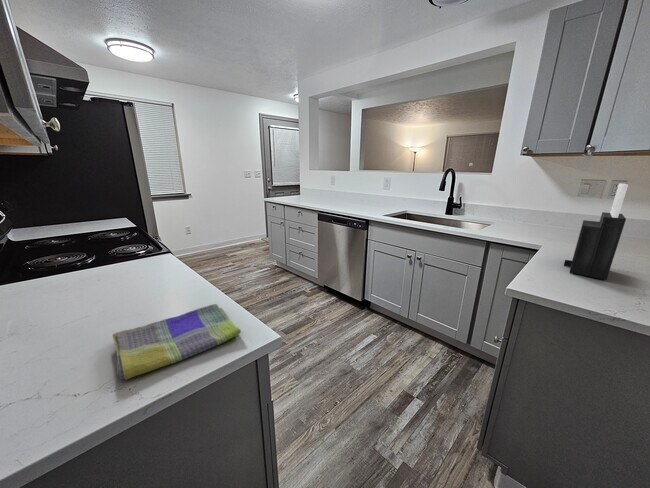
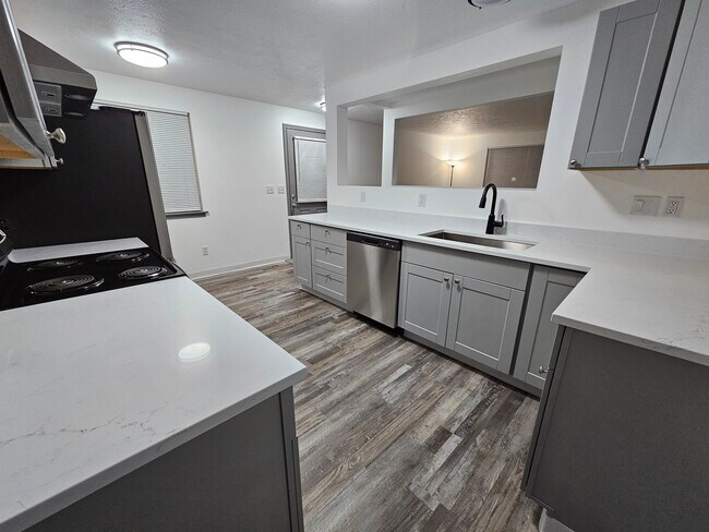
- knife block (595, 228)
- dish towel (178, 334)
